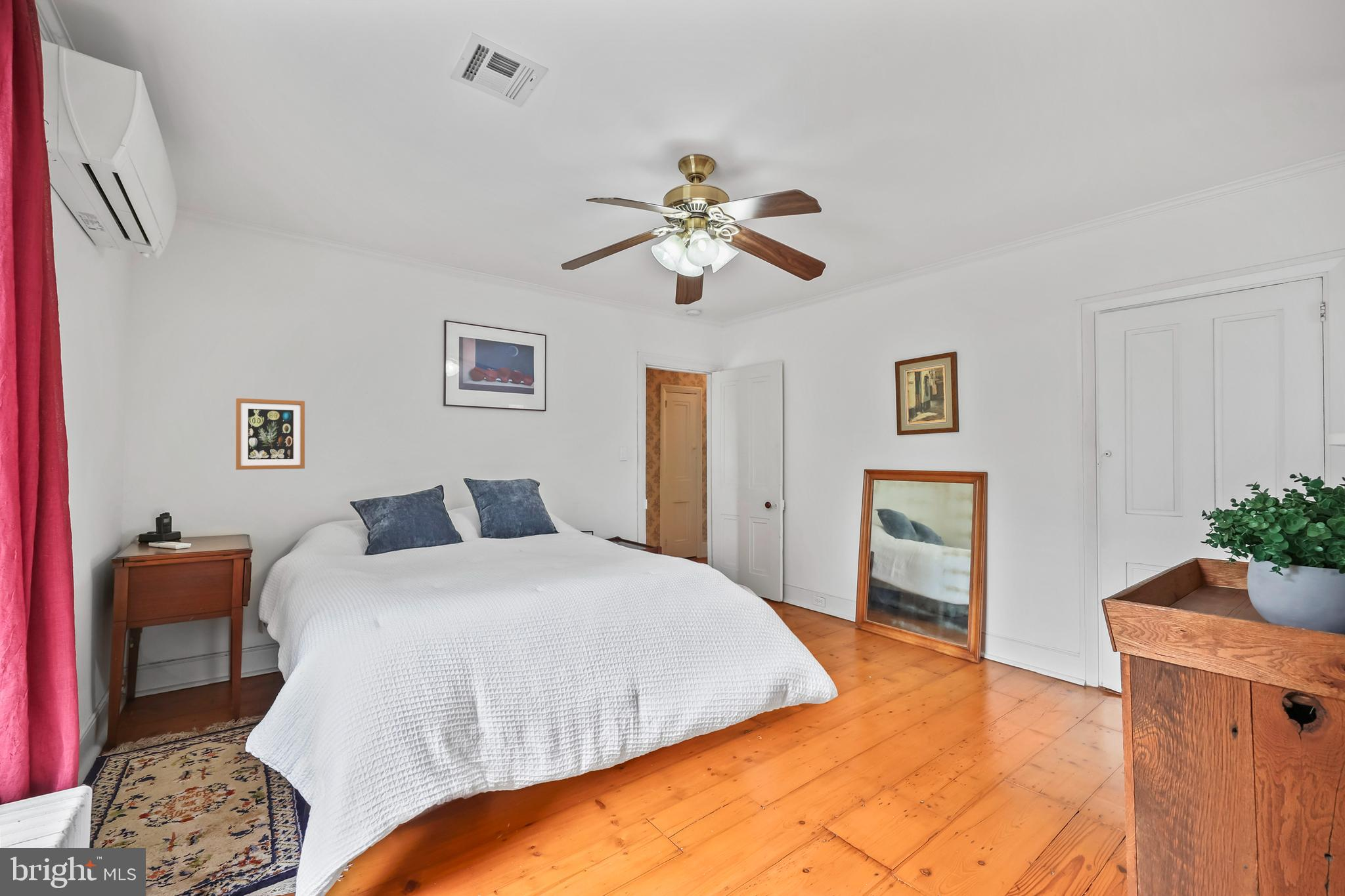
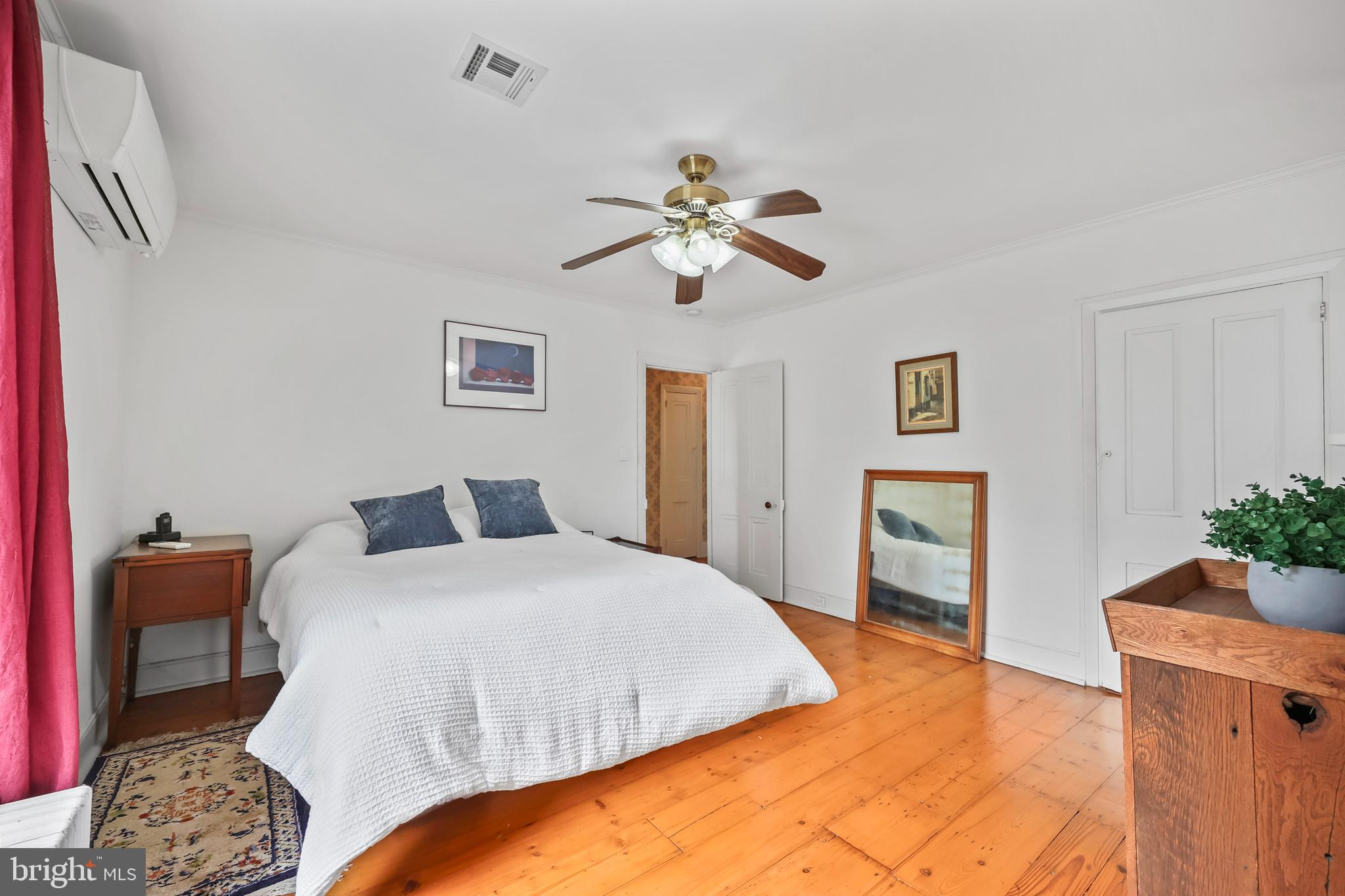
- wall art (271, 434)
